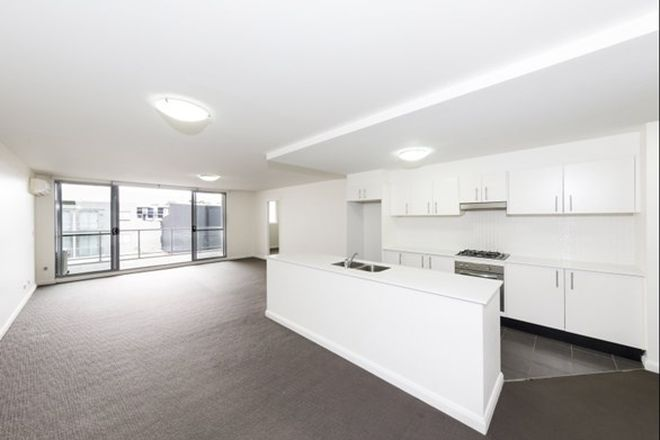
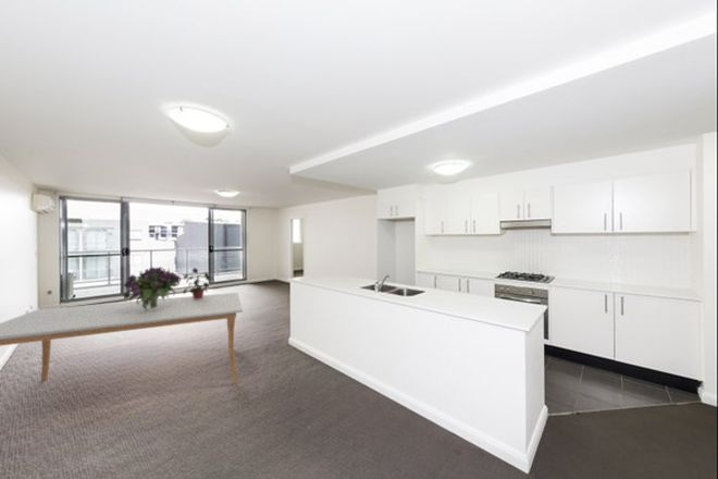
+ bouquet (152, 287)
+ potted plant (197, 283)
+ dining table (136, 329)
